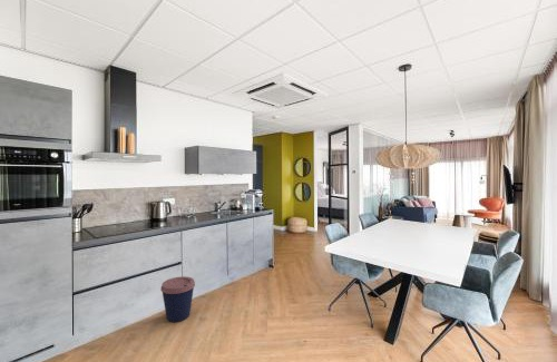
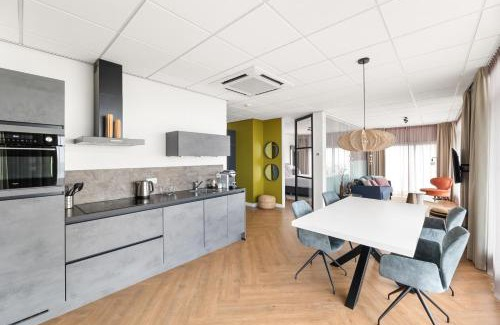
- coffee cup (178, 299)
